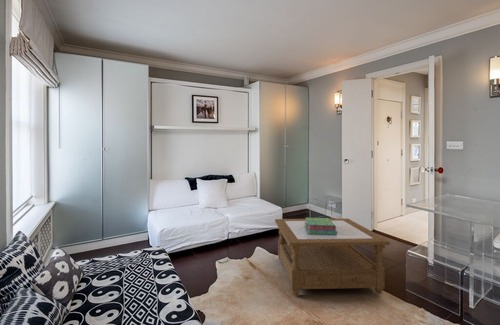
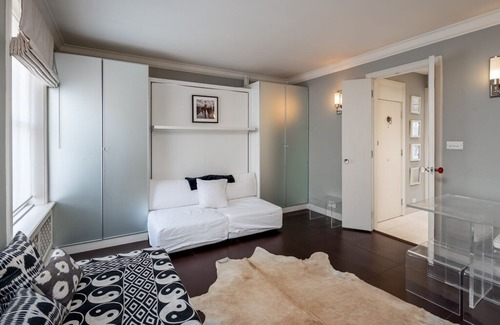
- stack of books (319, 225)
- coffee table (323, 251)
